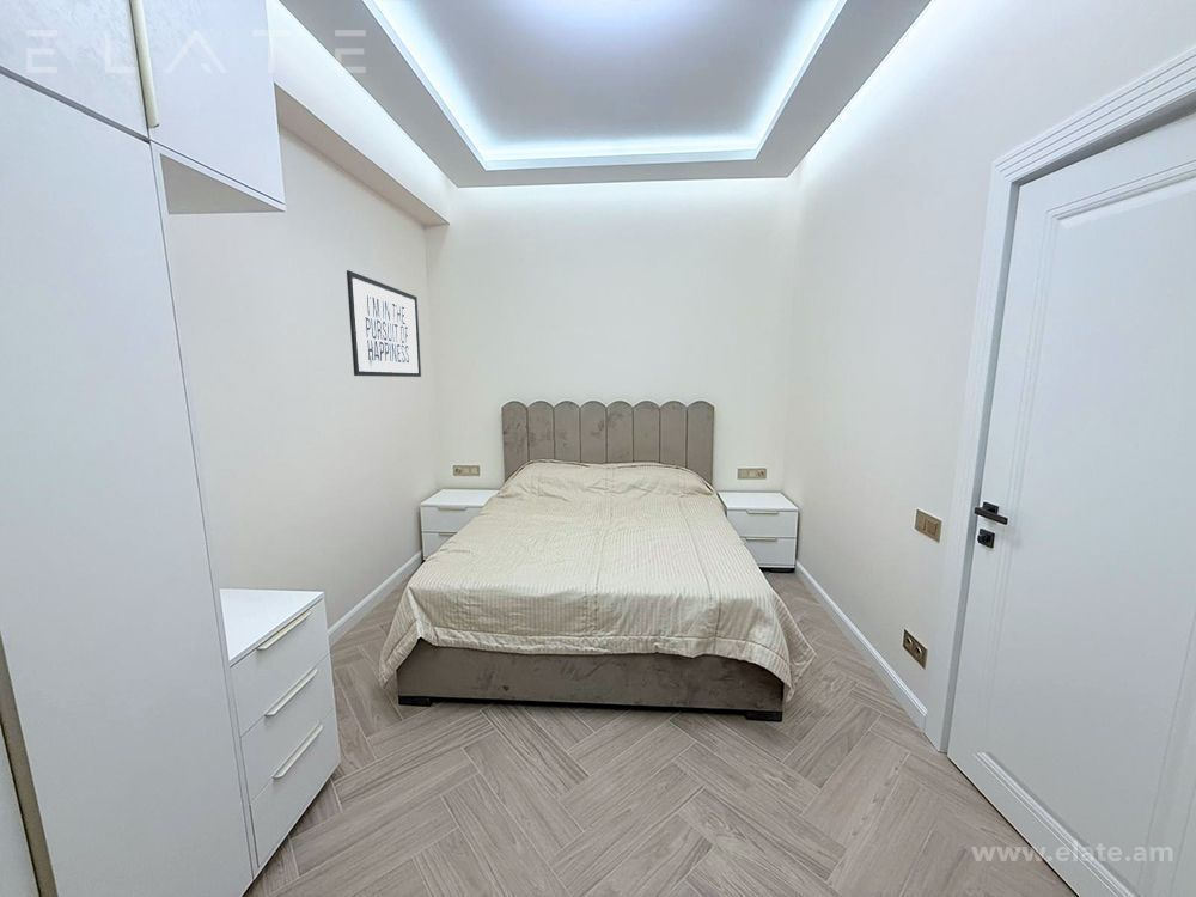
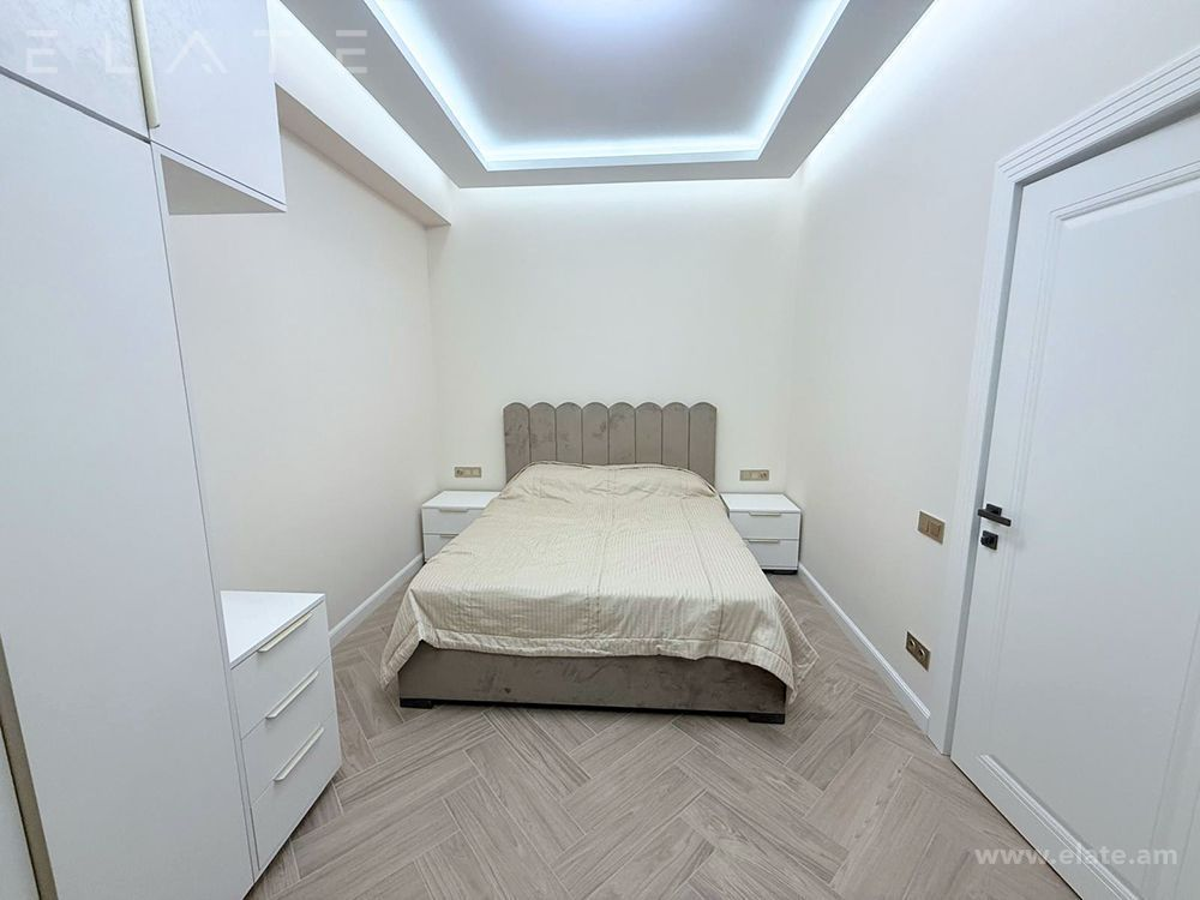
- mirror (389, 331)
